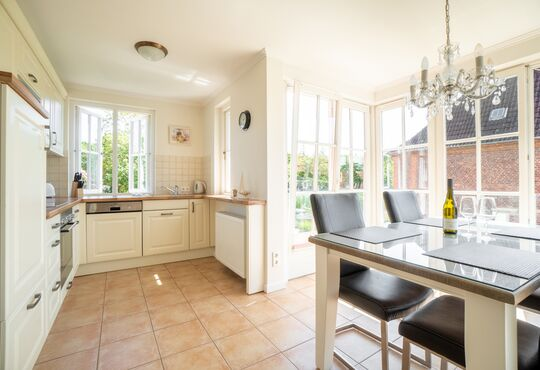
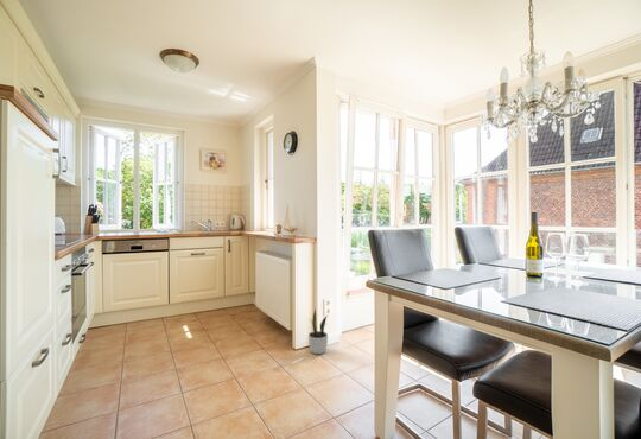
+ potted plant (316, 329)
